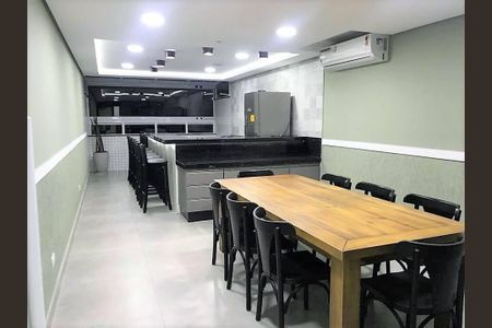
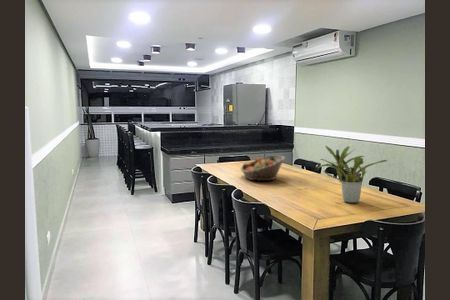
+ fruit basket (262, 167)
+ potted plant (345, 174)
